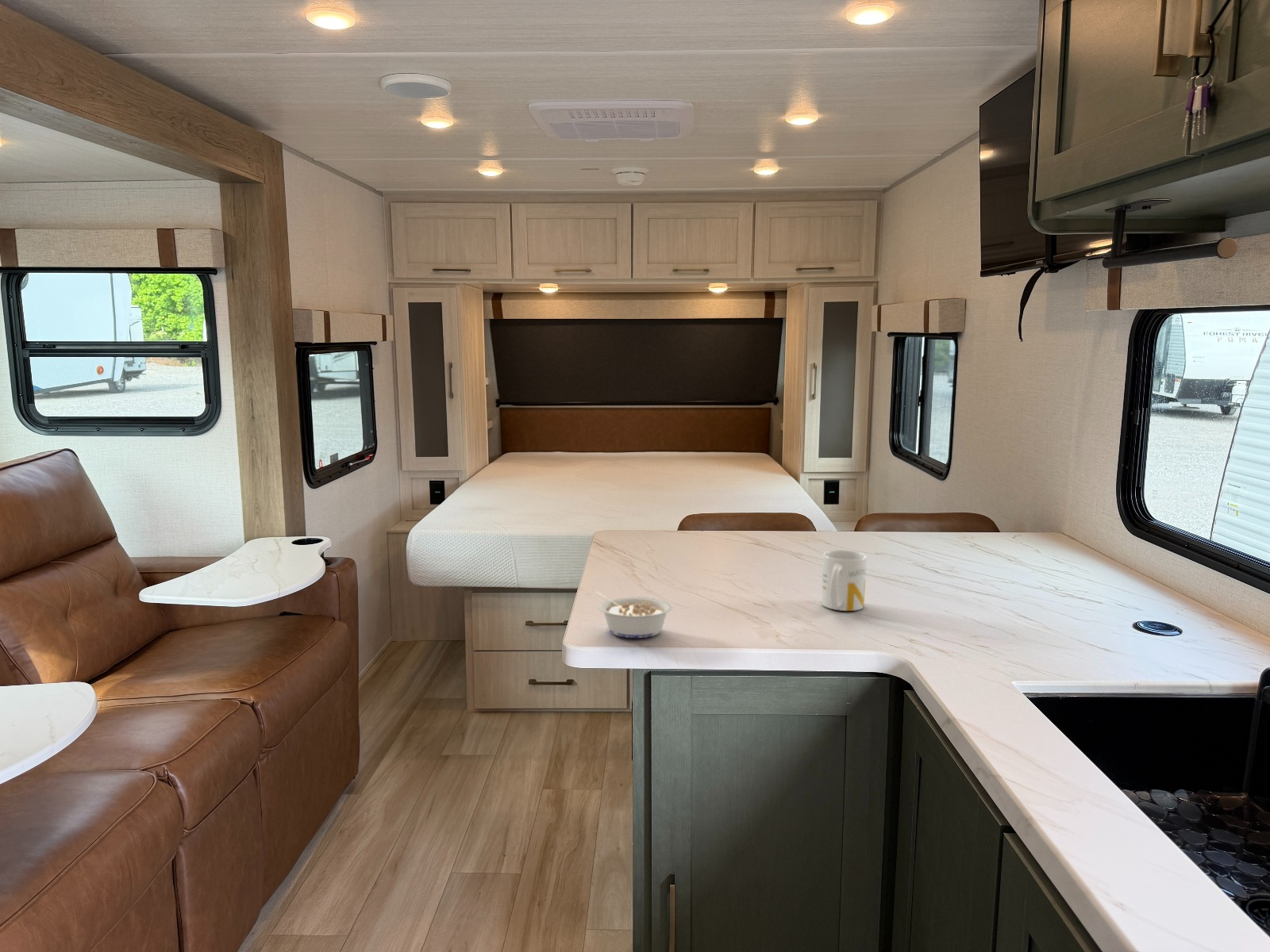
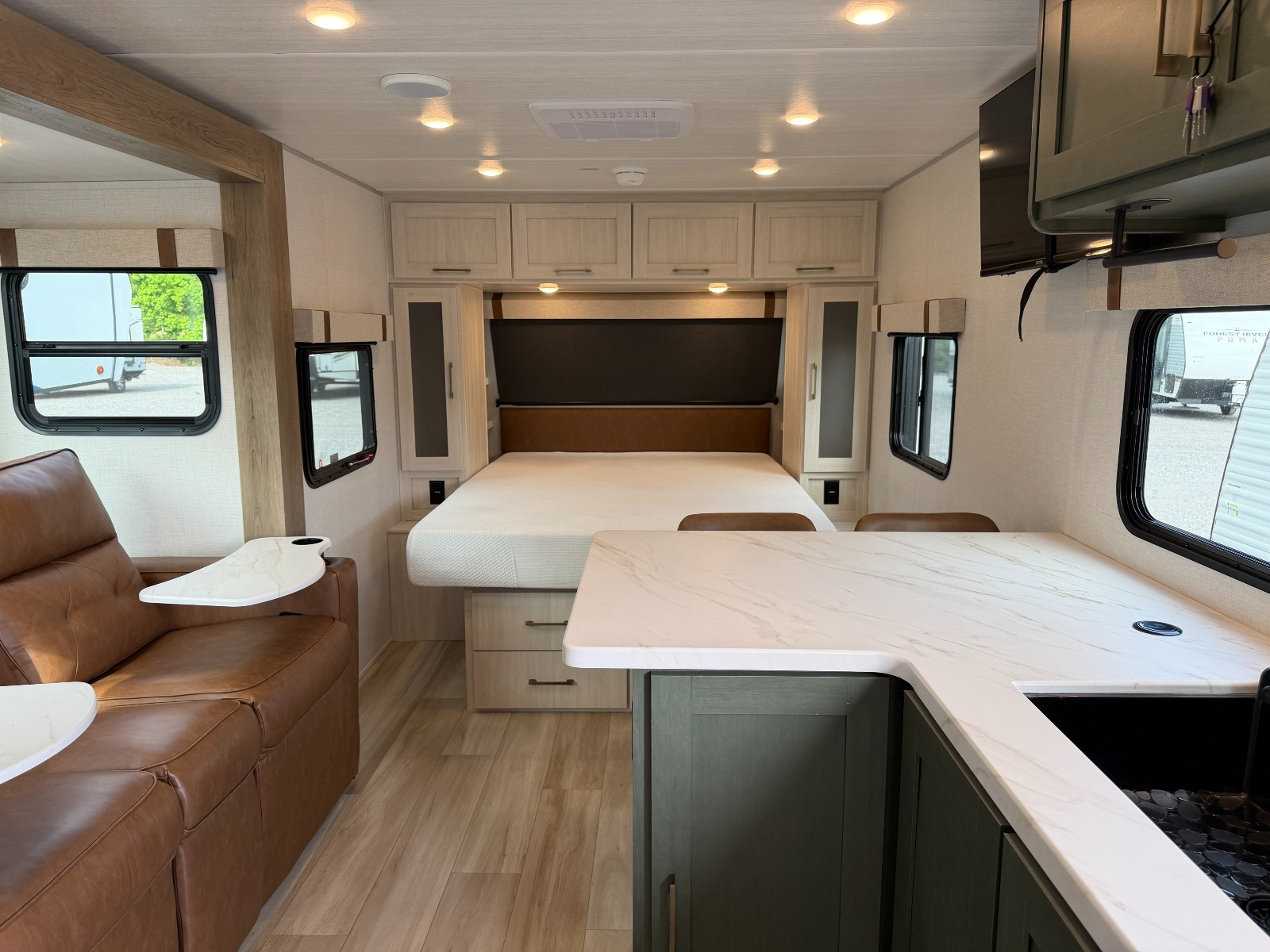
- mug (845, 582)
- legume (632, 616)
